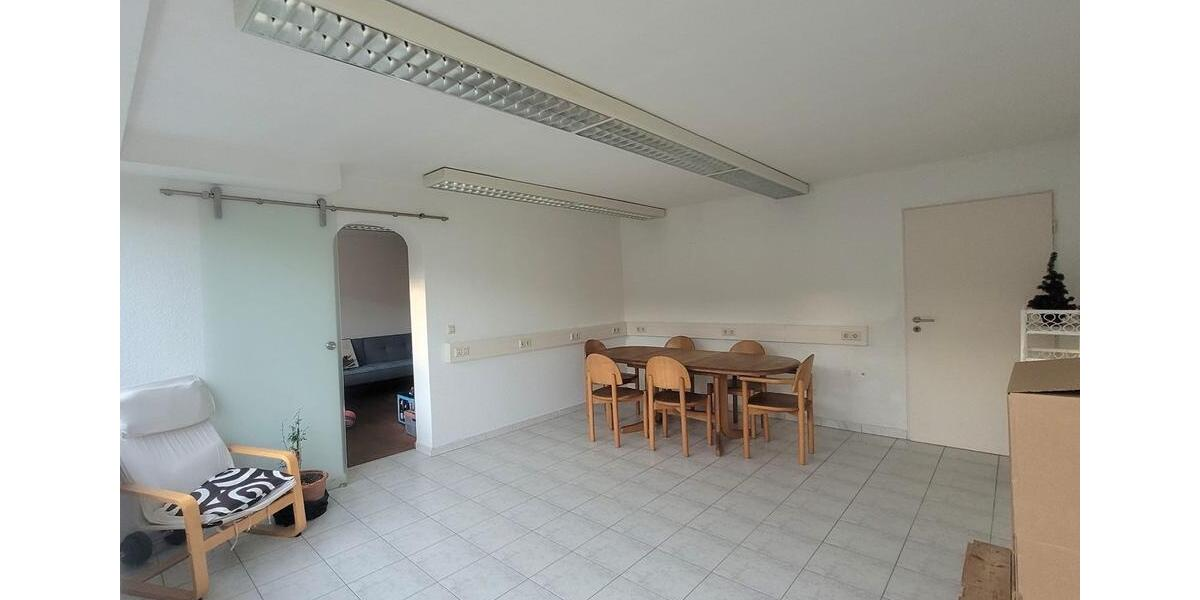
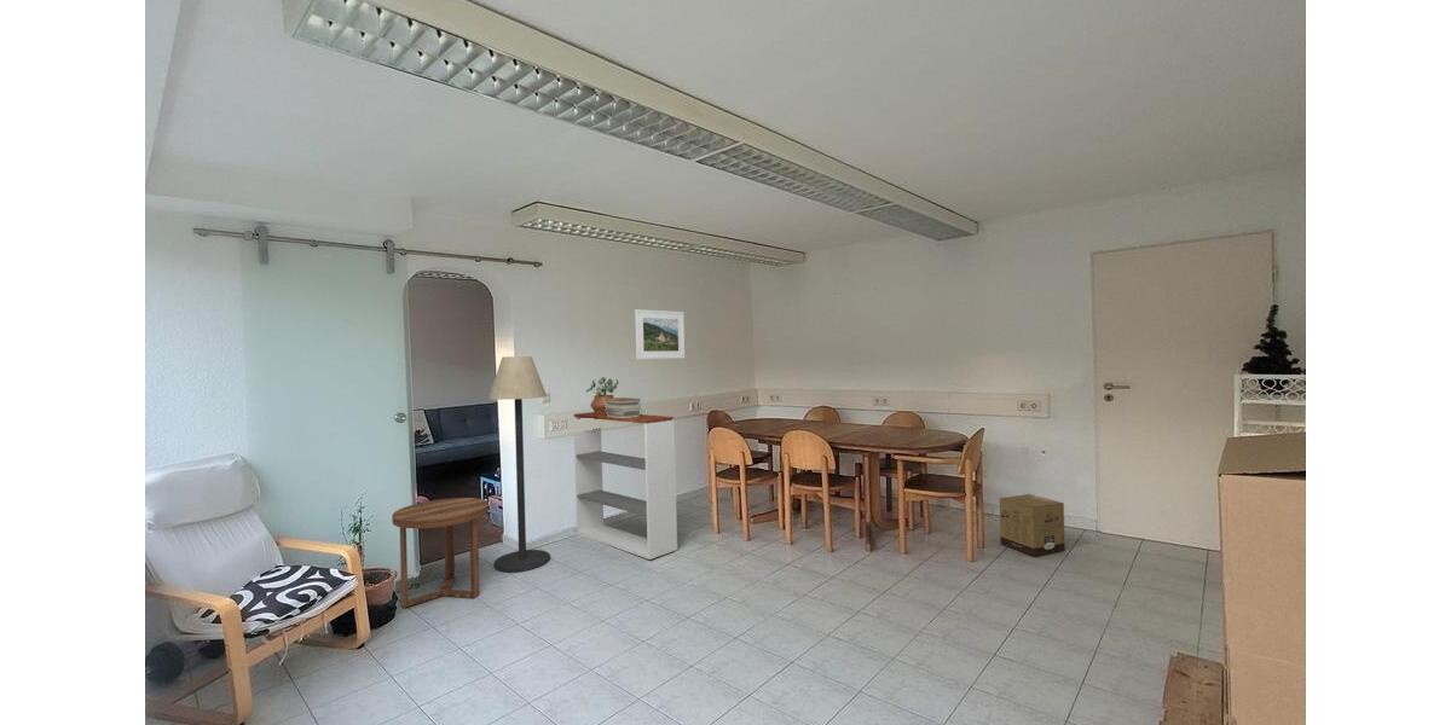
+ floor lamp (519, 459)
+ cardboard box (1031, 523)
+ bookshelf (628, 466)
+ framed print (660, 335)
+ potted plant (600, 395)
+ side table (445, 551)
+ book stack (622, 407)
